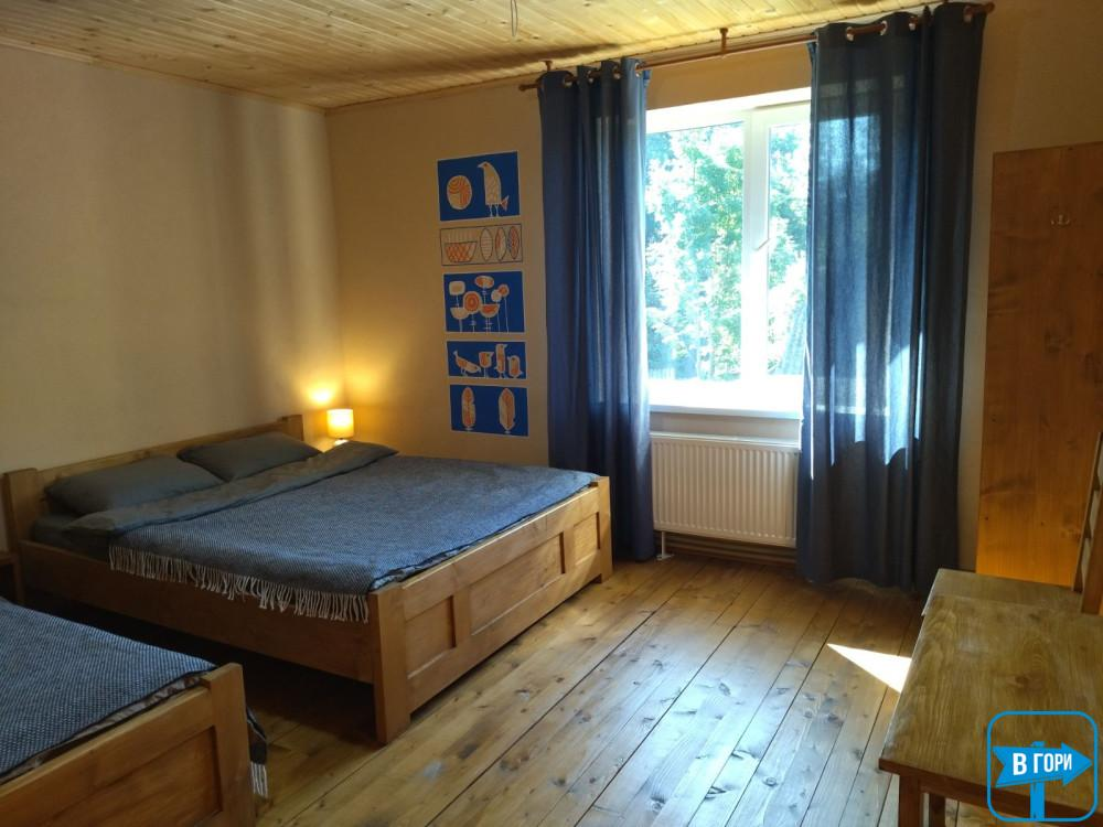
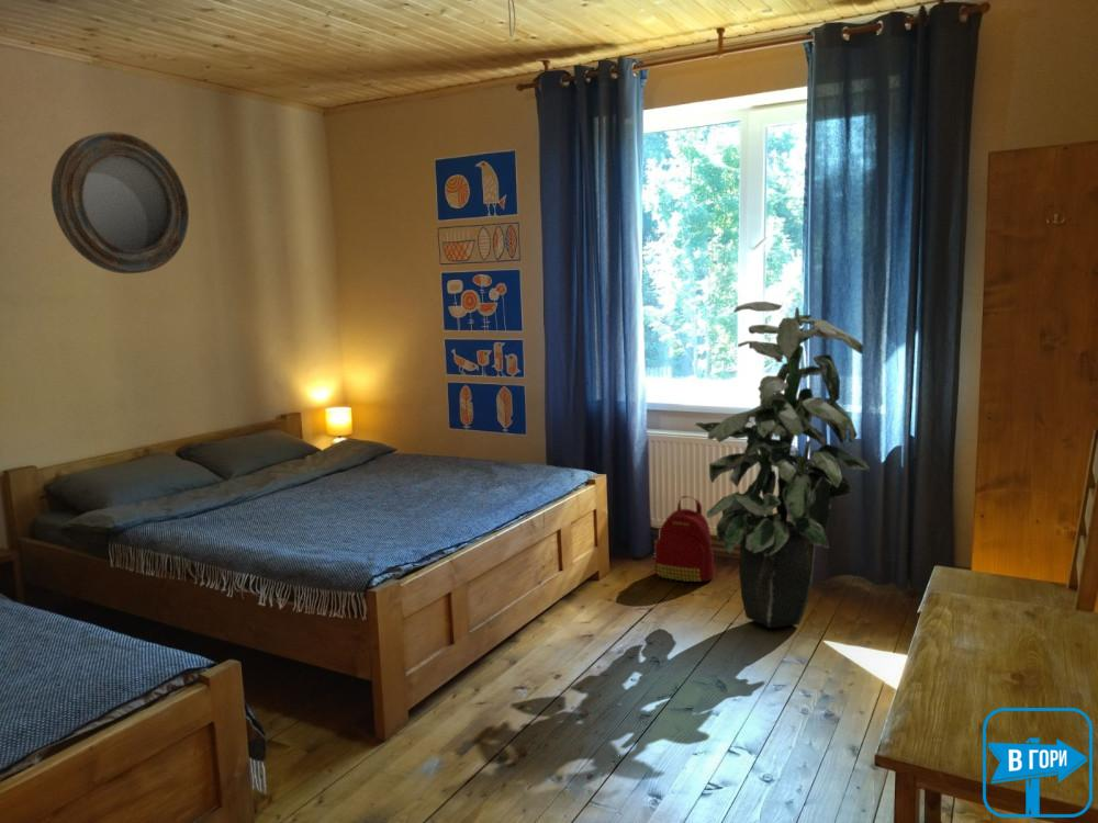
+ backpack (683, 538)
+ home mirror (124, 203)
+ indoor plant (776, 462)
